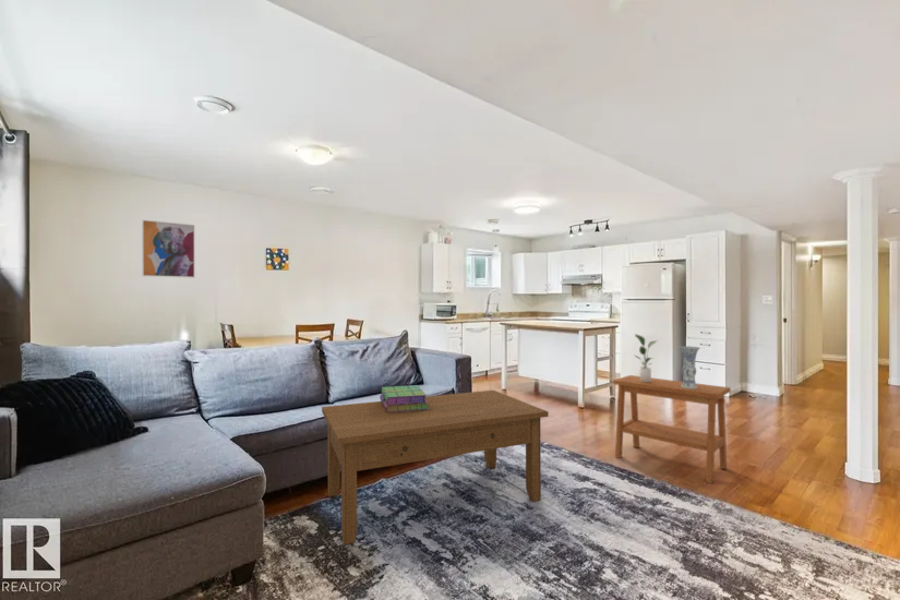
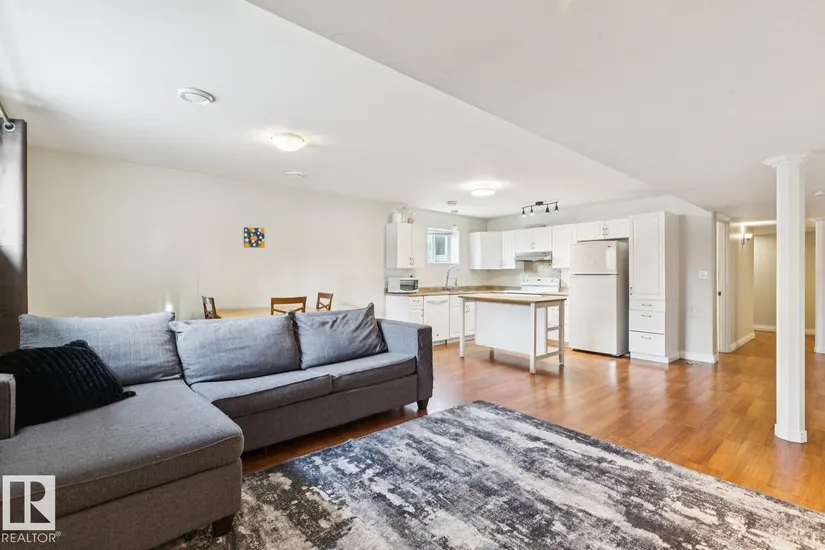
- wall art (169, 249)
- stack of books (403, 397)
- coffee table (432, 453)
- vase (689, 367)
- side table (669, 425)
- potted plant (645, 358)
